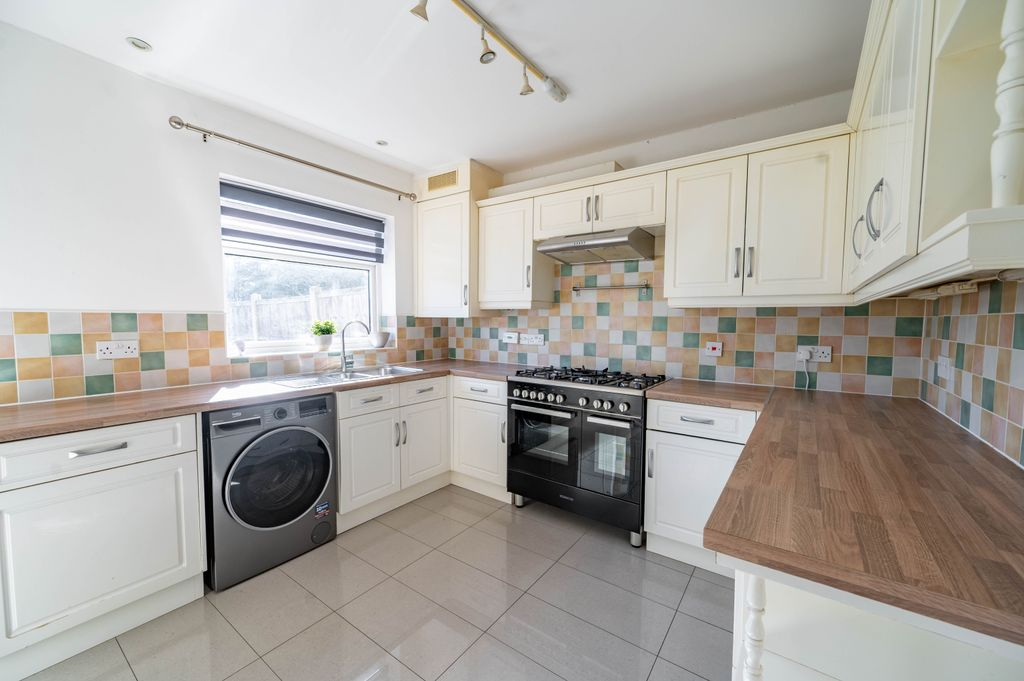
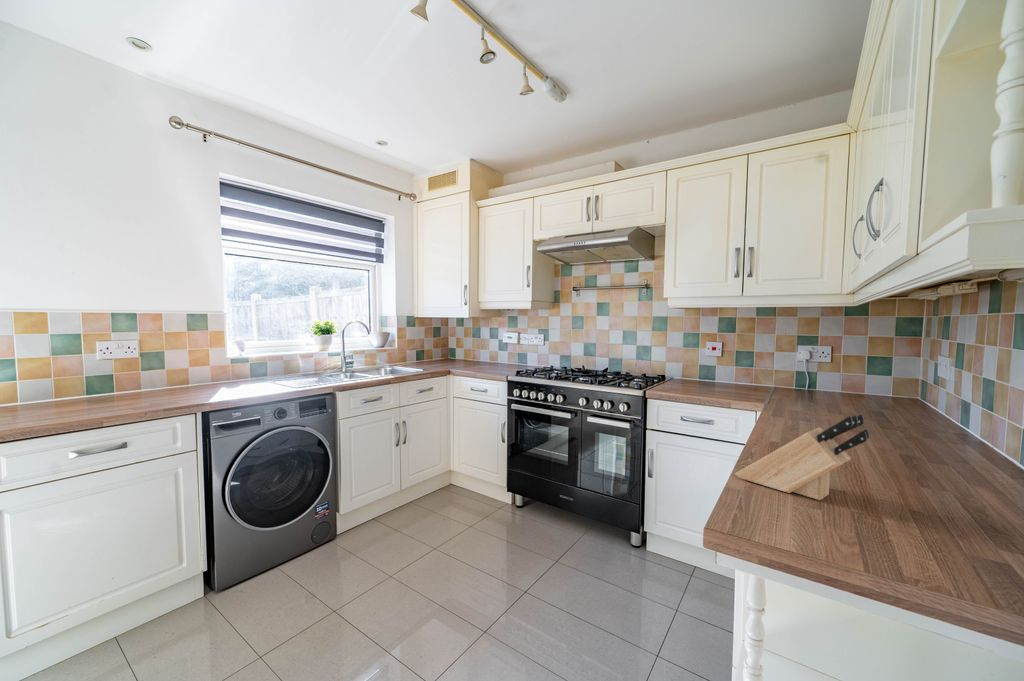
+ knife block (799, 448)
